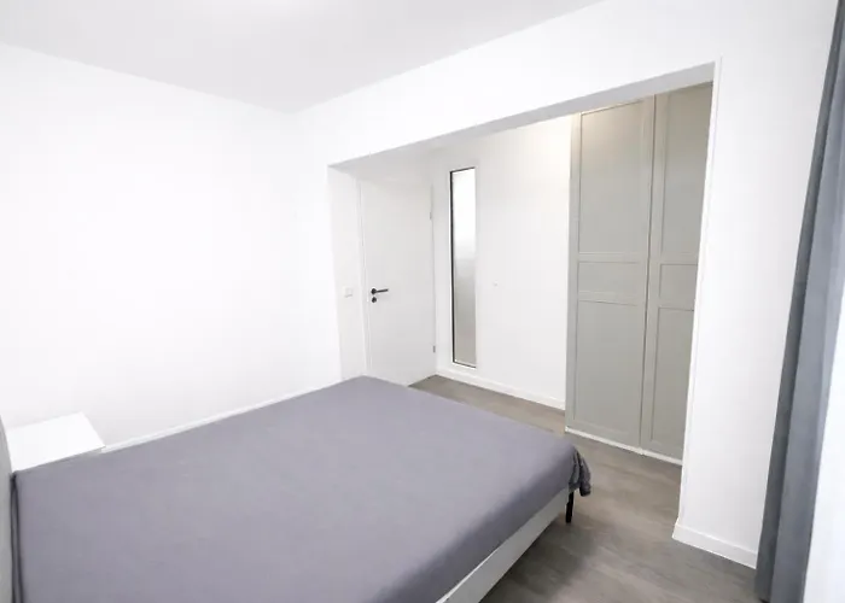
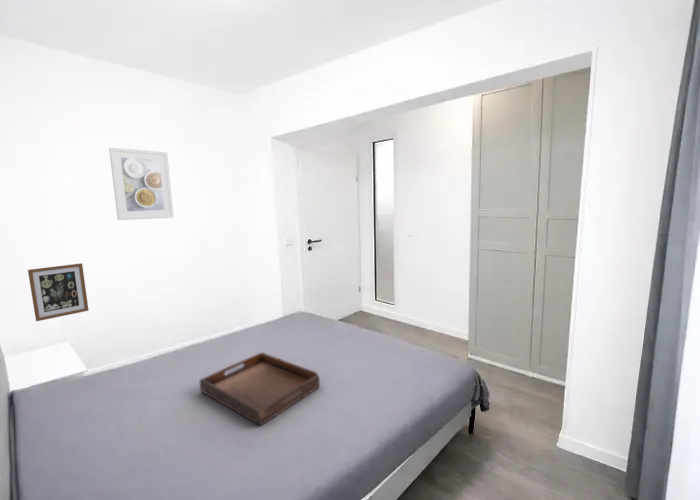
+ serving tray (261, 382)
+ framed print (143, 184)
+ wall art (59, 291)
